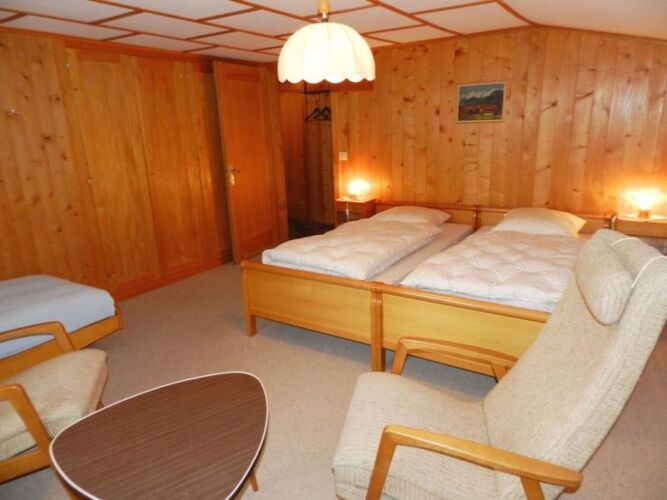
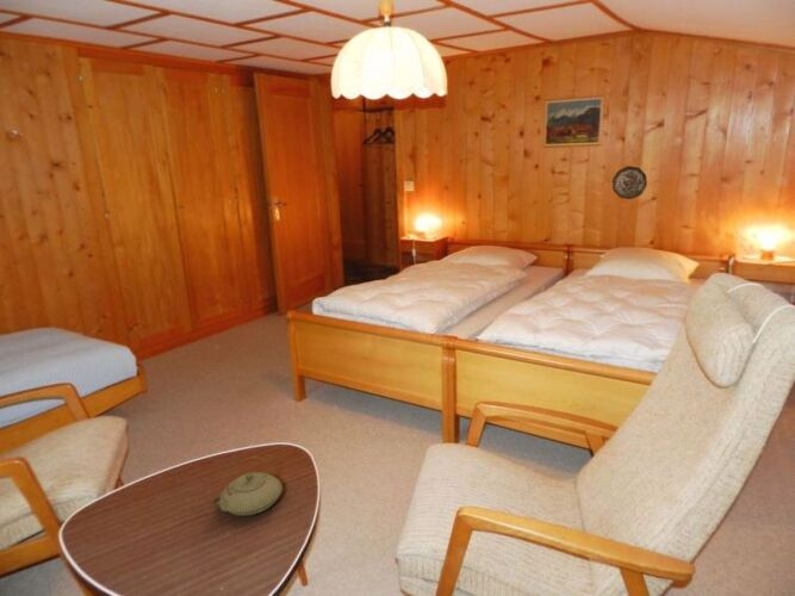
+ decorative plate (629, 182)
+ teapot (246, 483)
